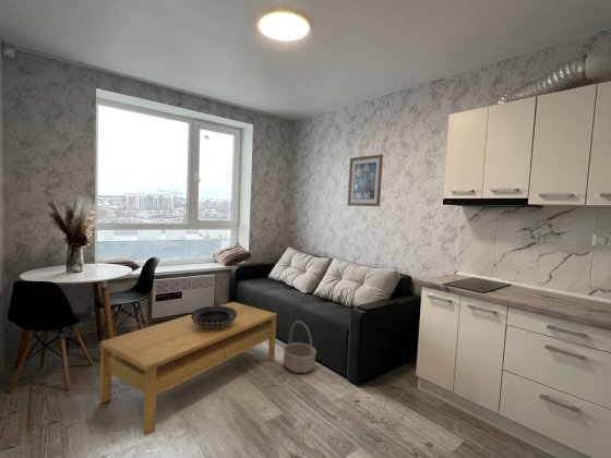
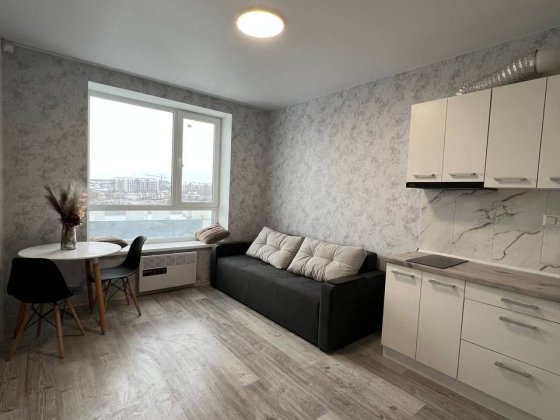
- decorative bowl (214, 318)
- basket (299, 343)
- coffee table (201, 351)
- wall art (363, 181)
